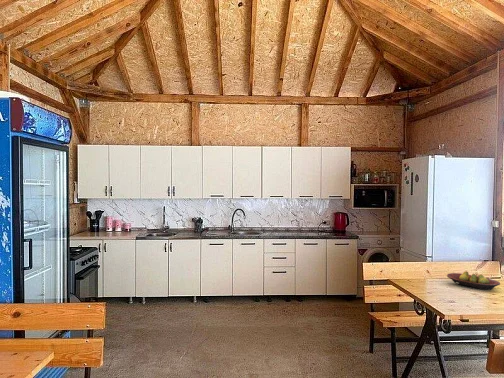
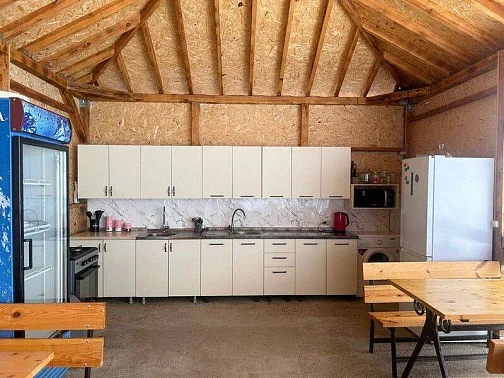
- fruit bowl (472, 279)
